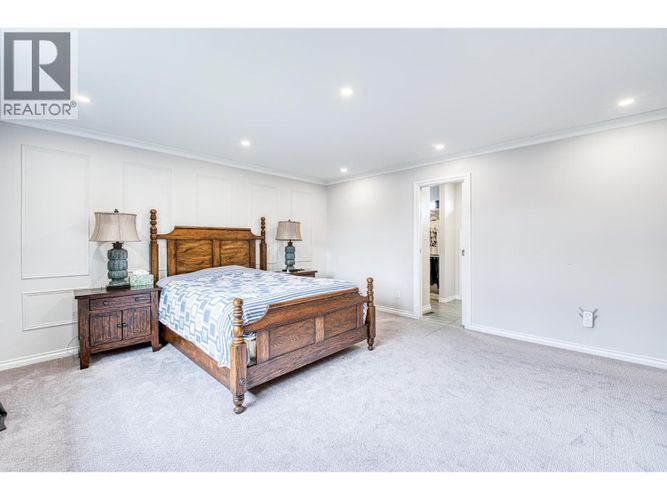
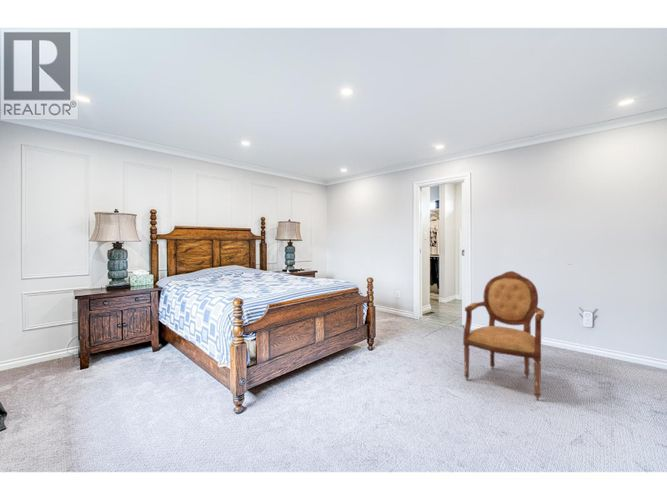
+ armchair (505, 327)
